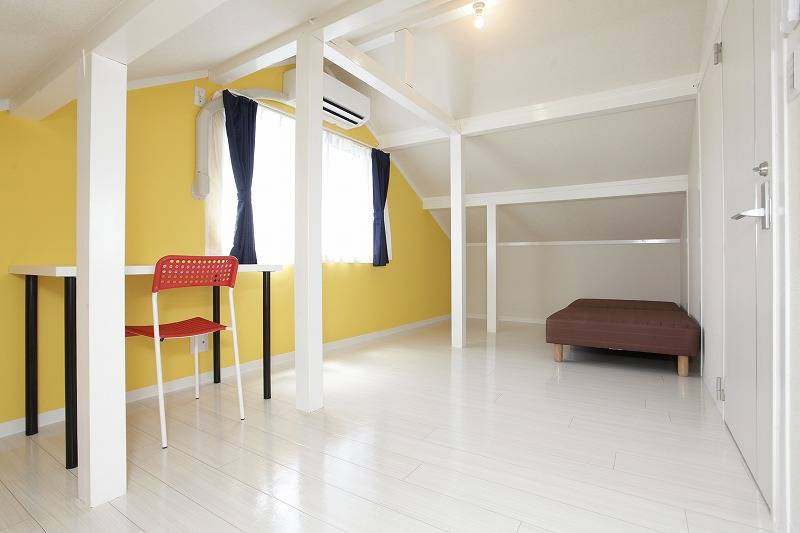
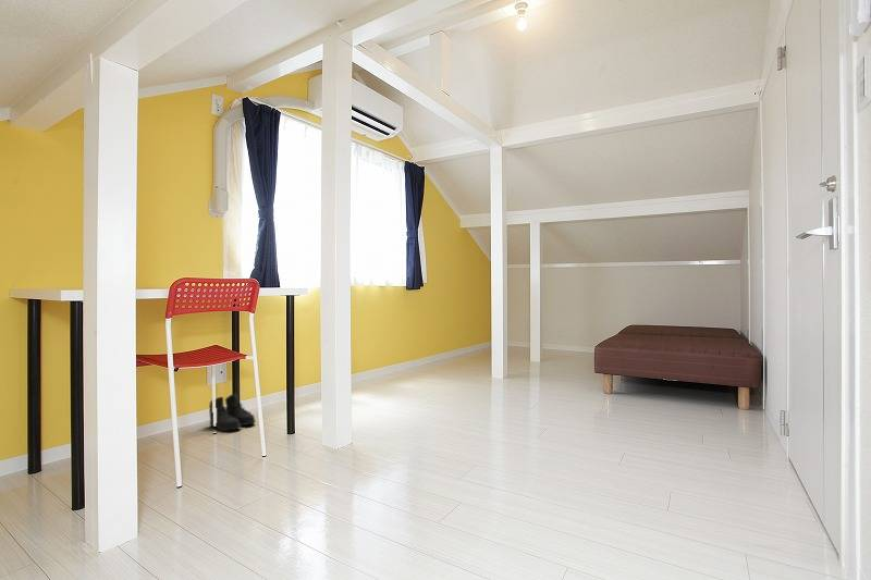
+ boots (232, 410)
